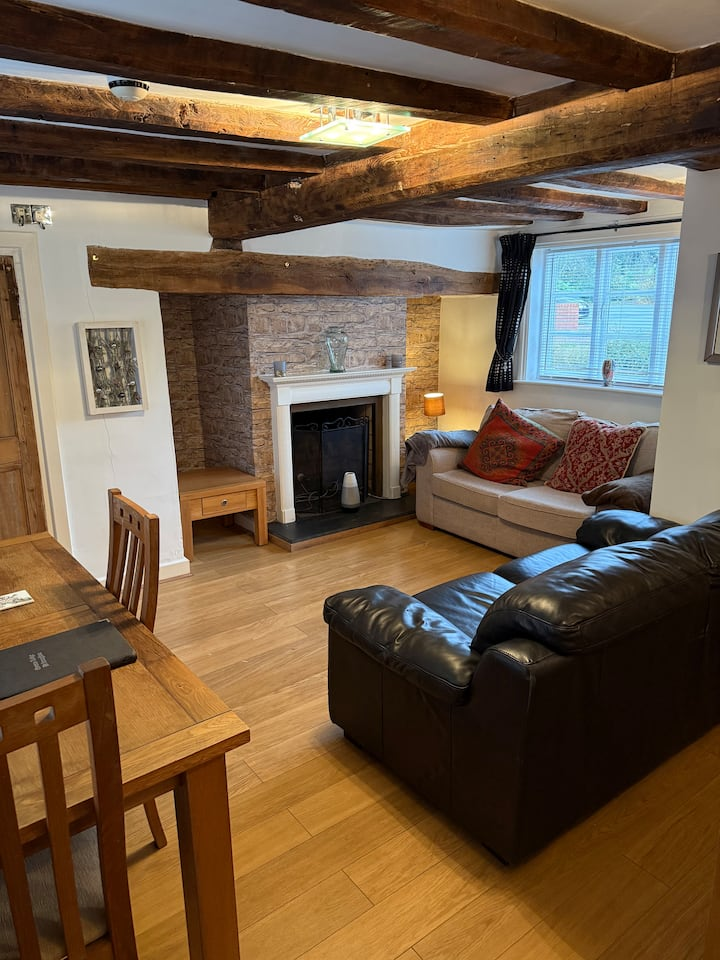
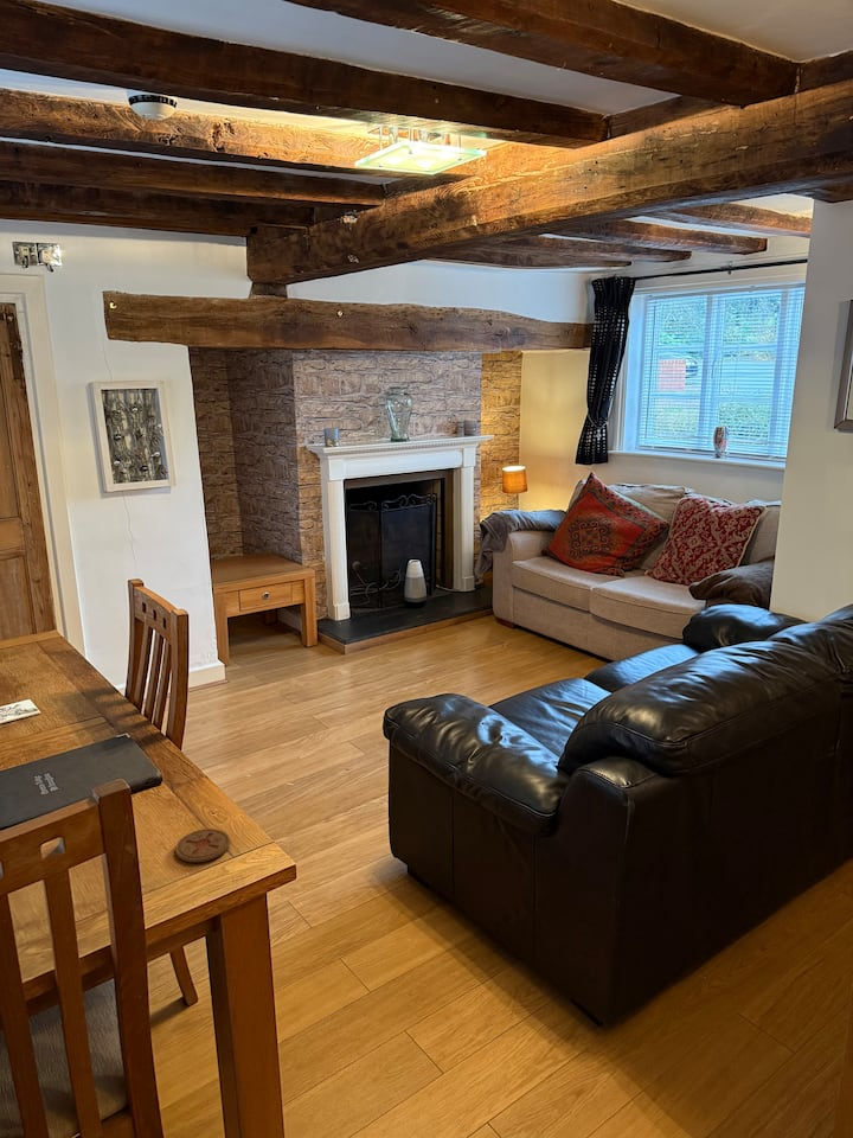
+ coaster (203, 844)
